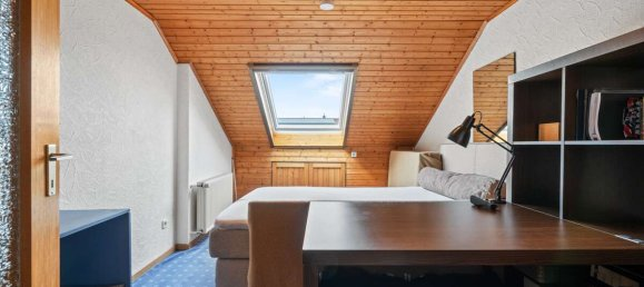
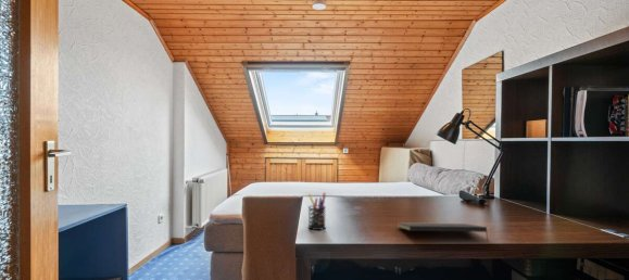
+ pen holder (318, 209)
+ notepad (438, 227)
